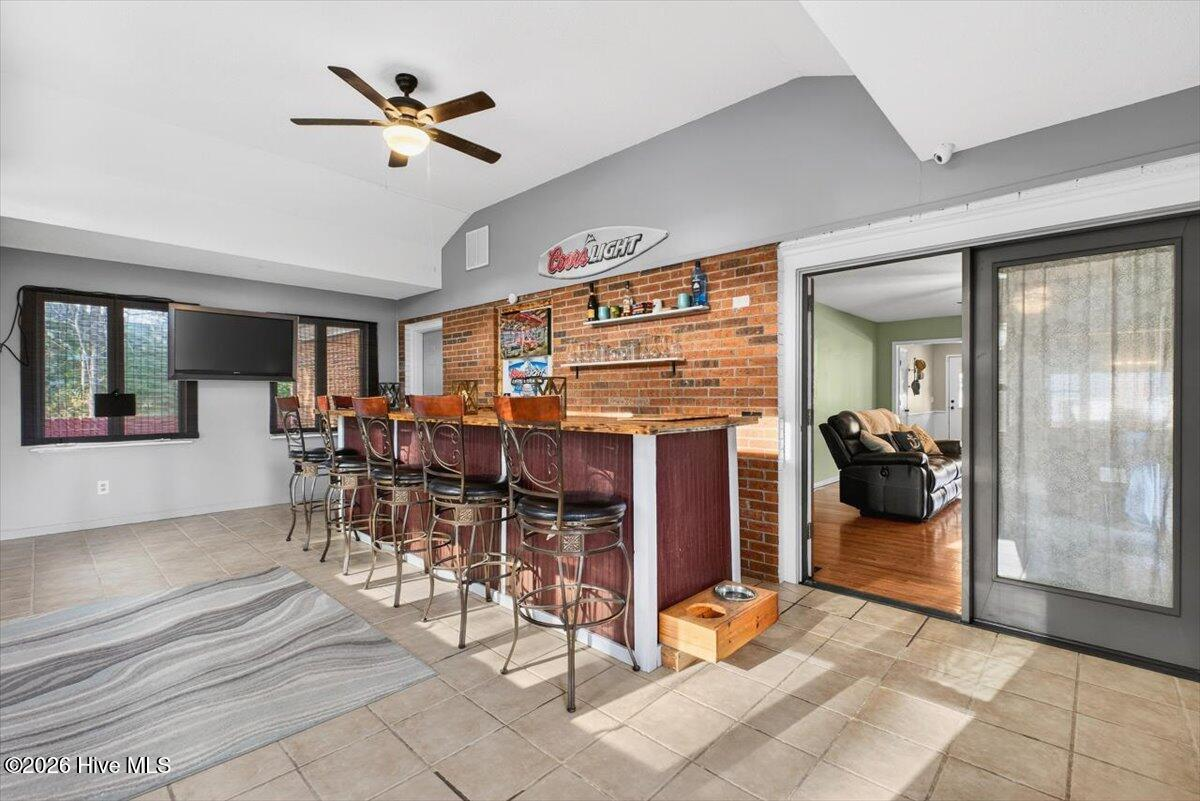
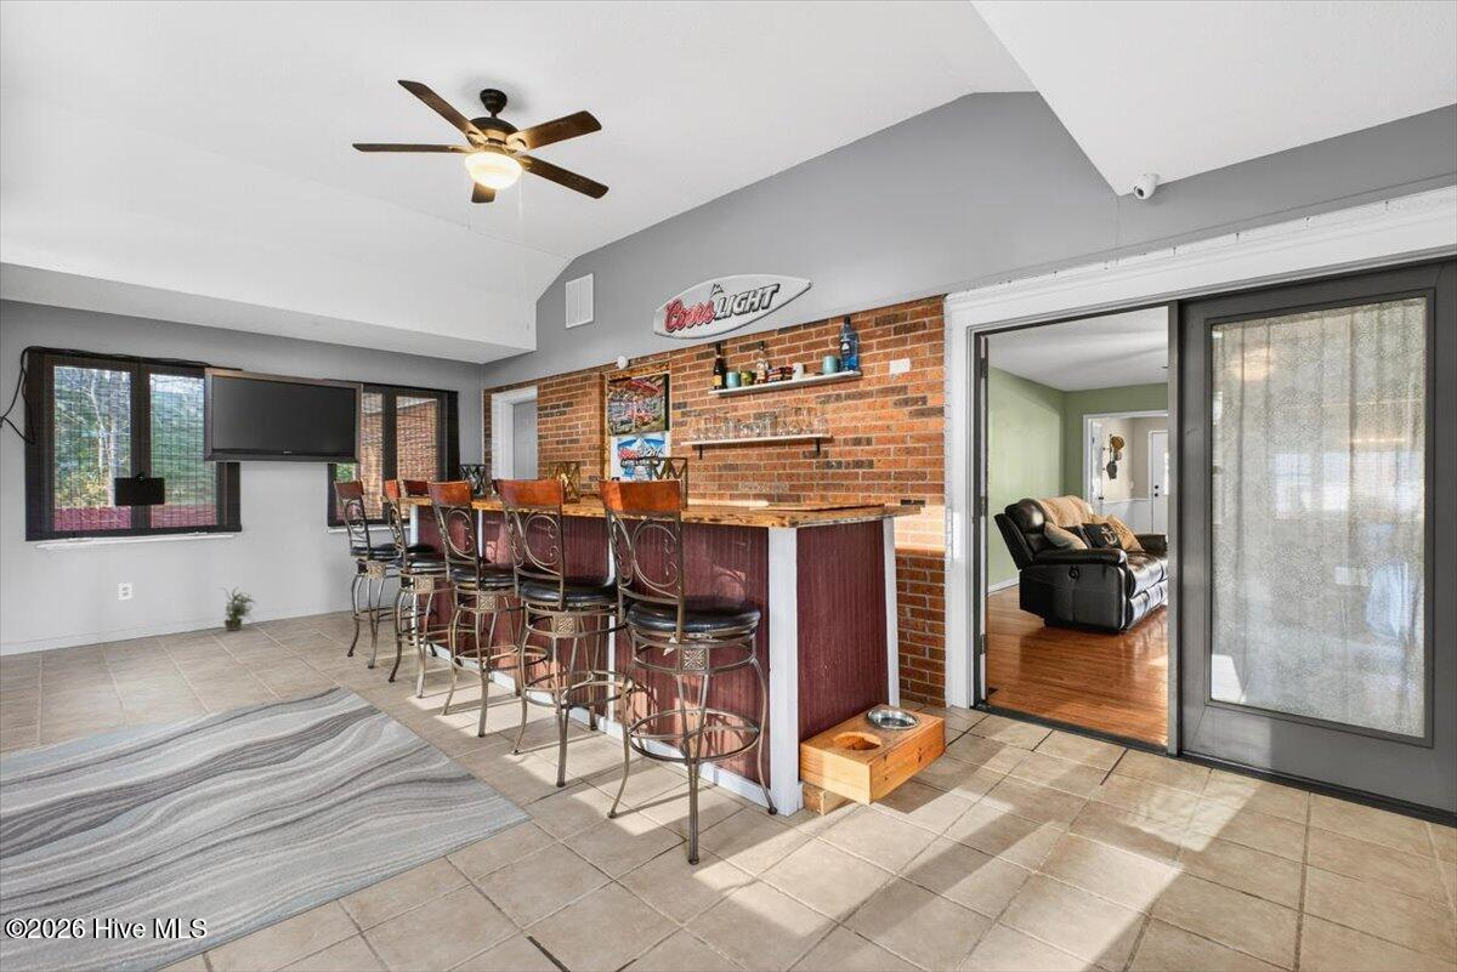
+ potted plant (237, 608)
